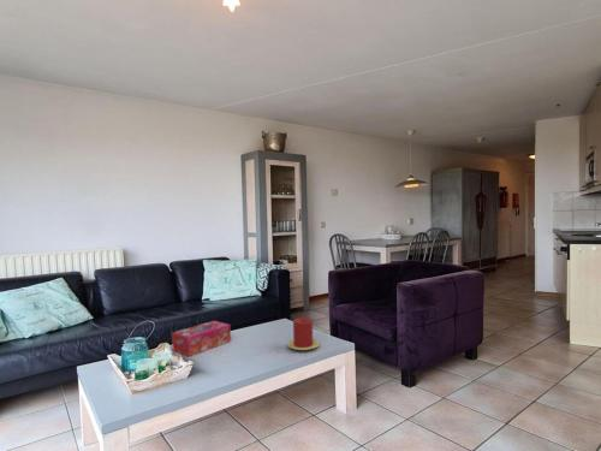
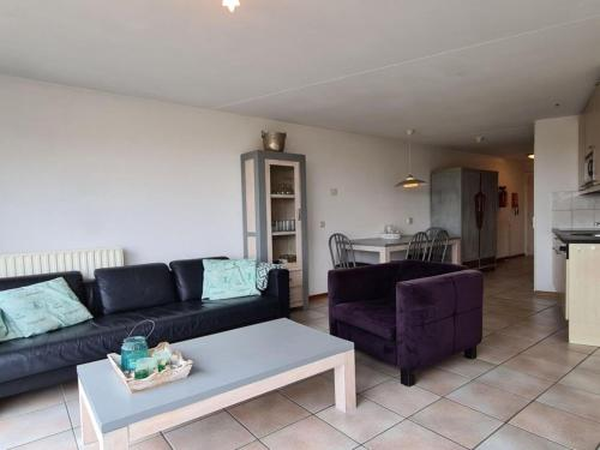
- candle (303, 333)
- tissue box (202, 337)
